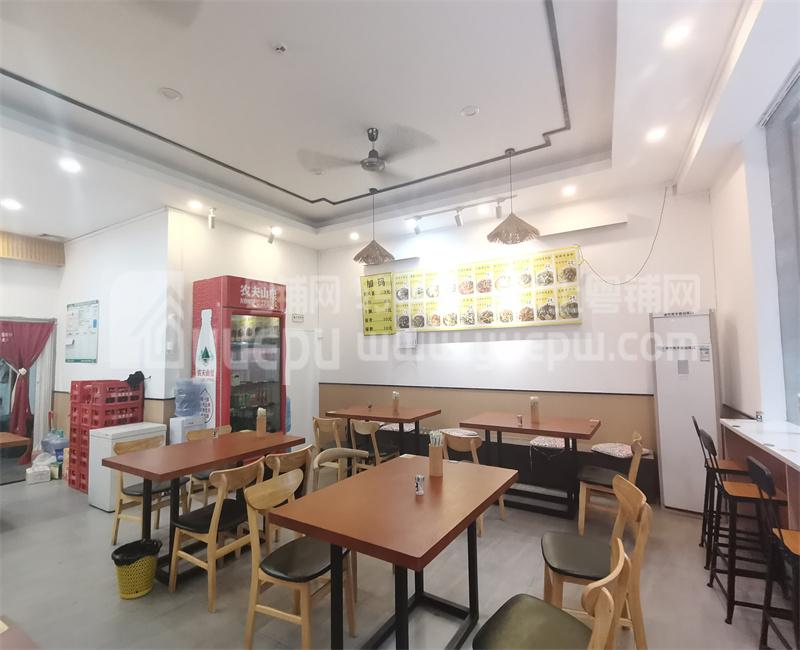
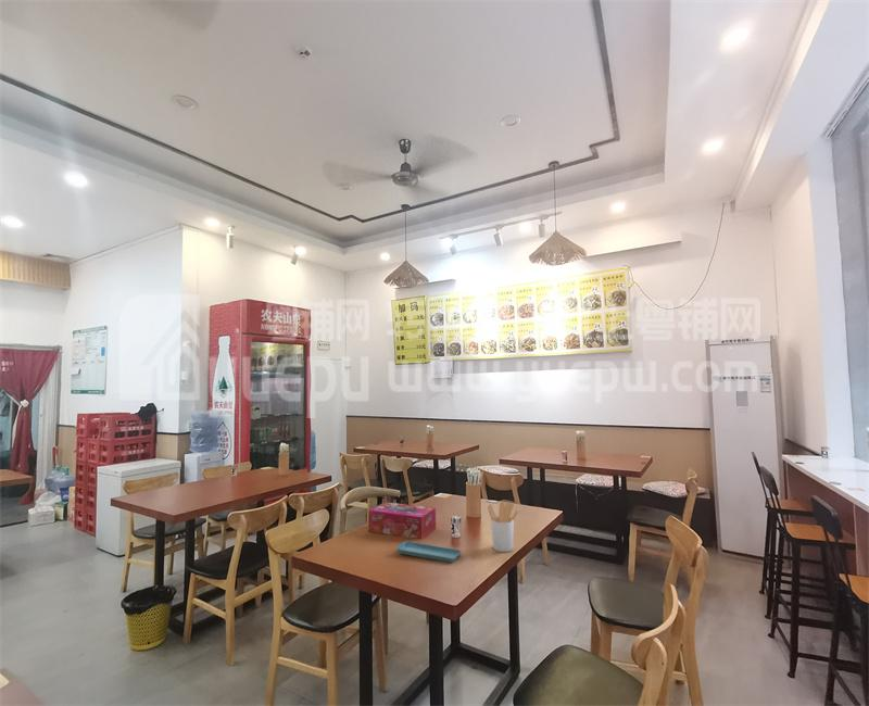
+ utensil holder (503, 525)
+ tissue box (402, 519)
+ saucer (428, 552)
